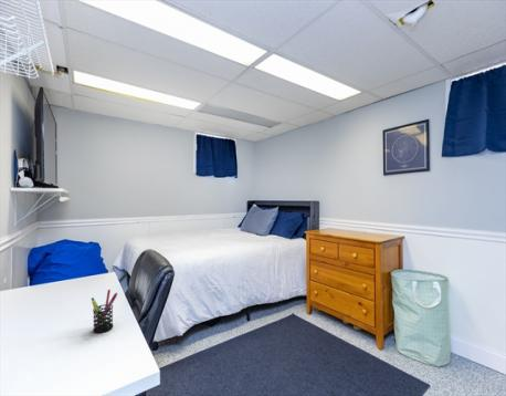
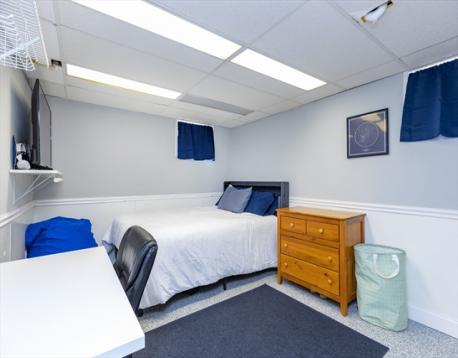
- pen holder (102, 309)
